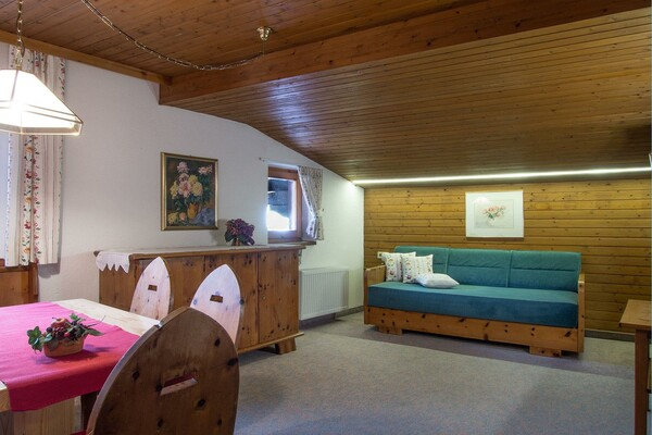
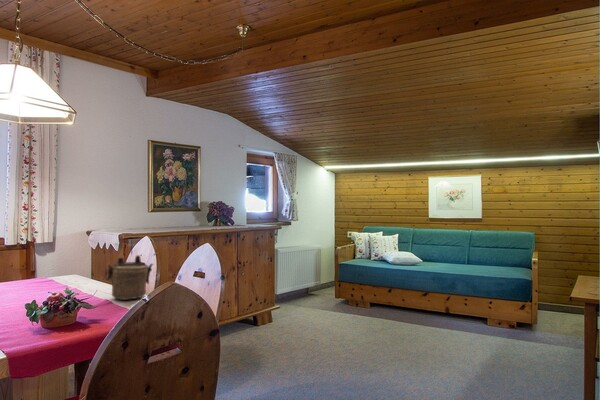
+ teapot (130, 276)
